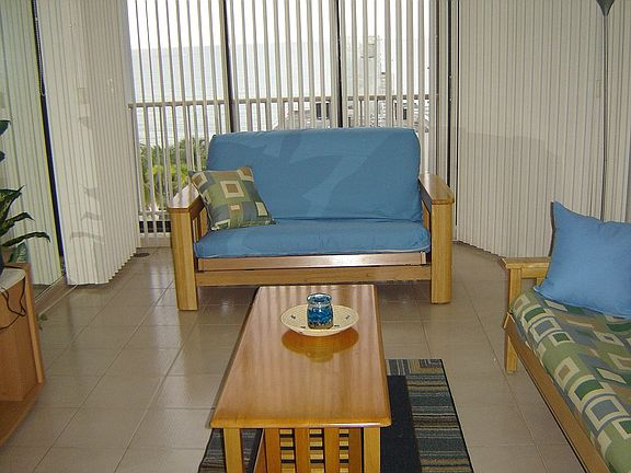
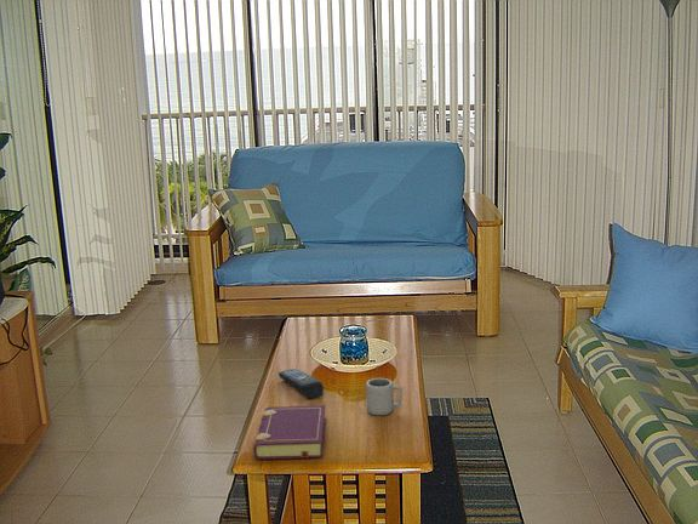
+ cup (384, 395)
+ book (291, 431)
+ remote control (301, 381)
